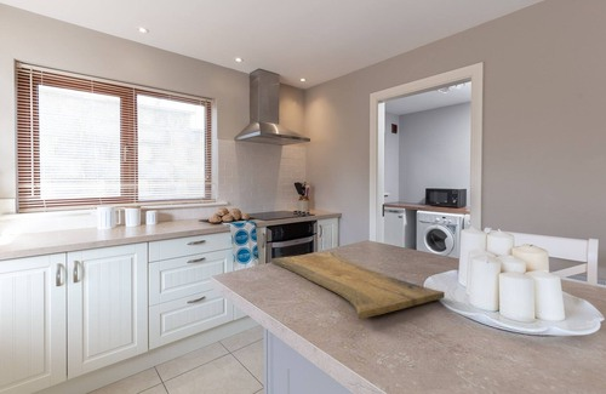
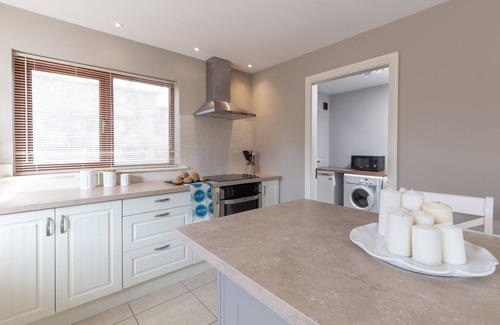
- cutting board (341, 274)
